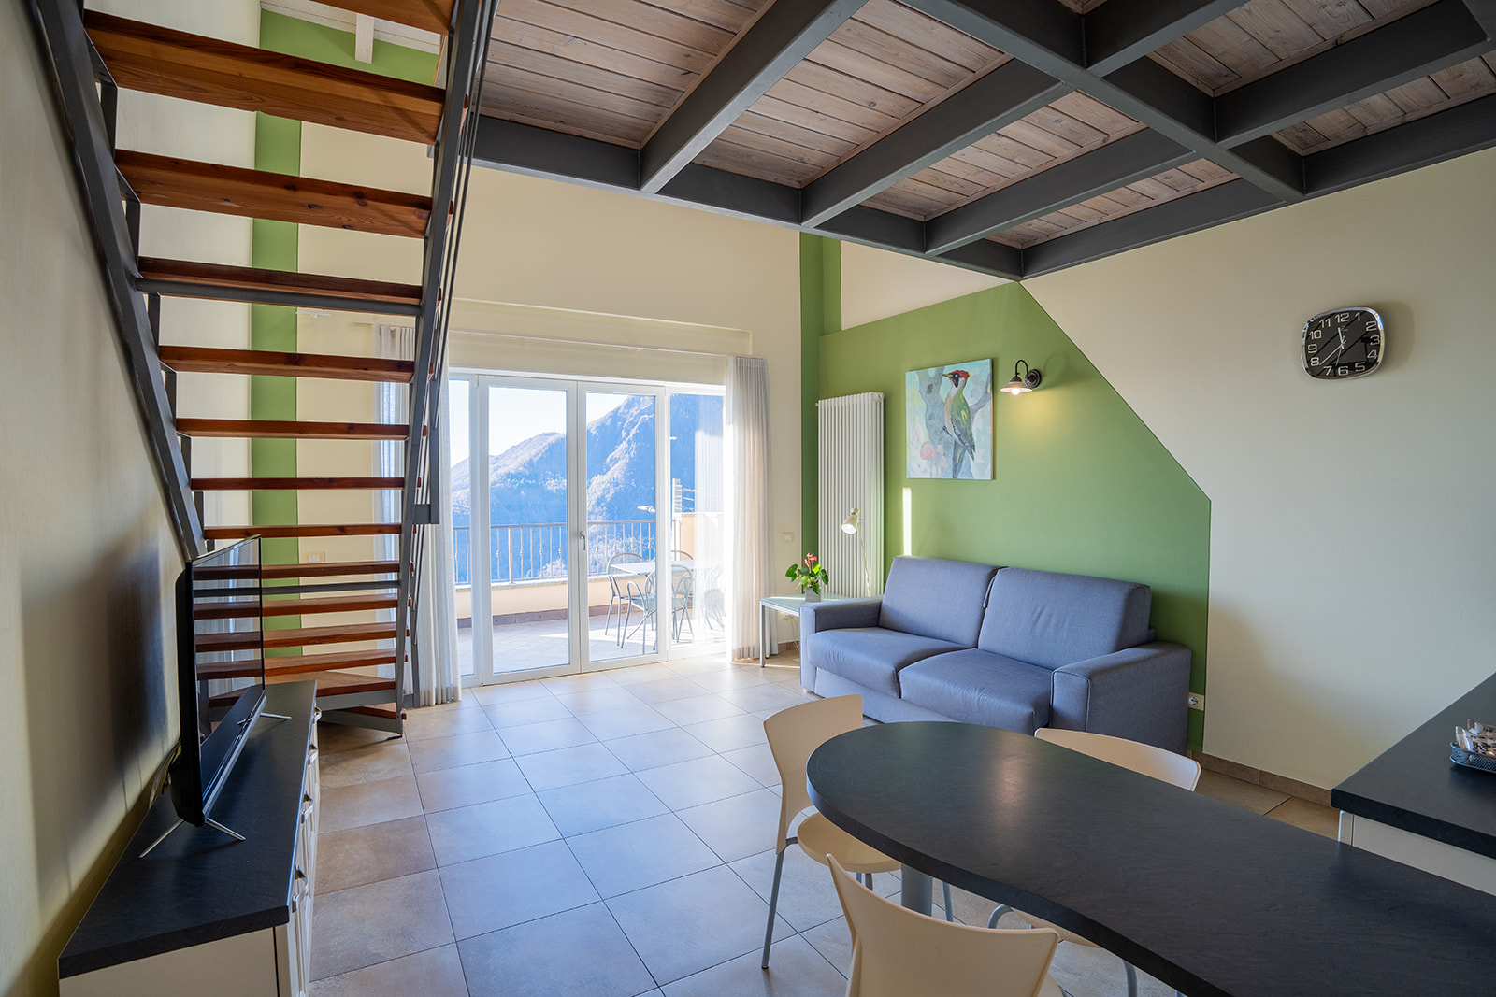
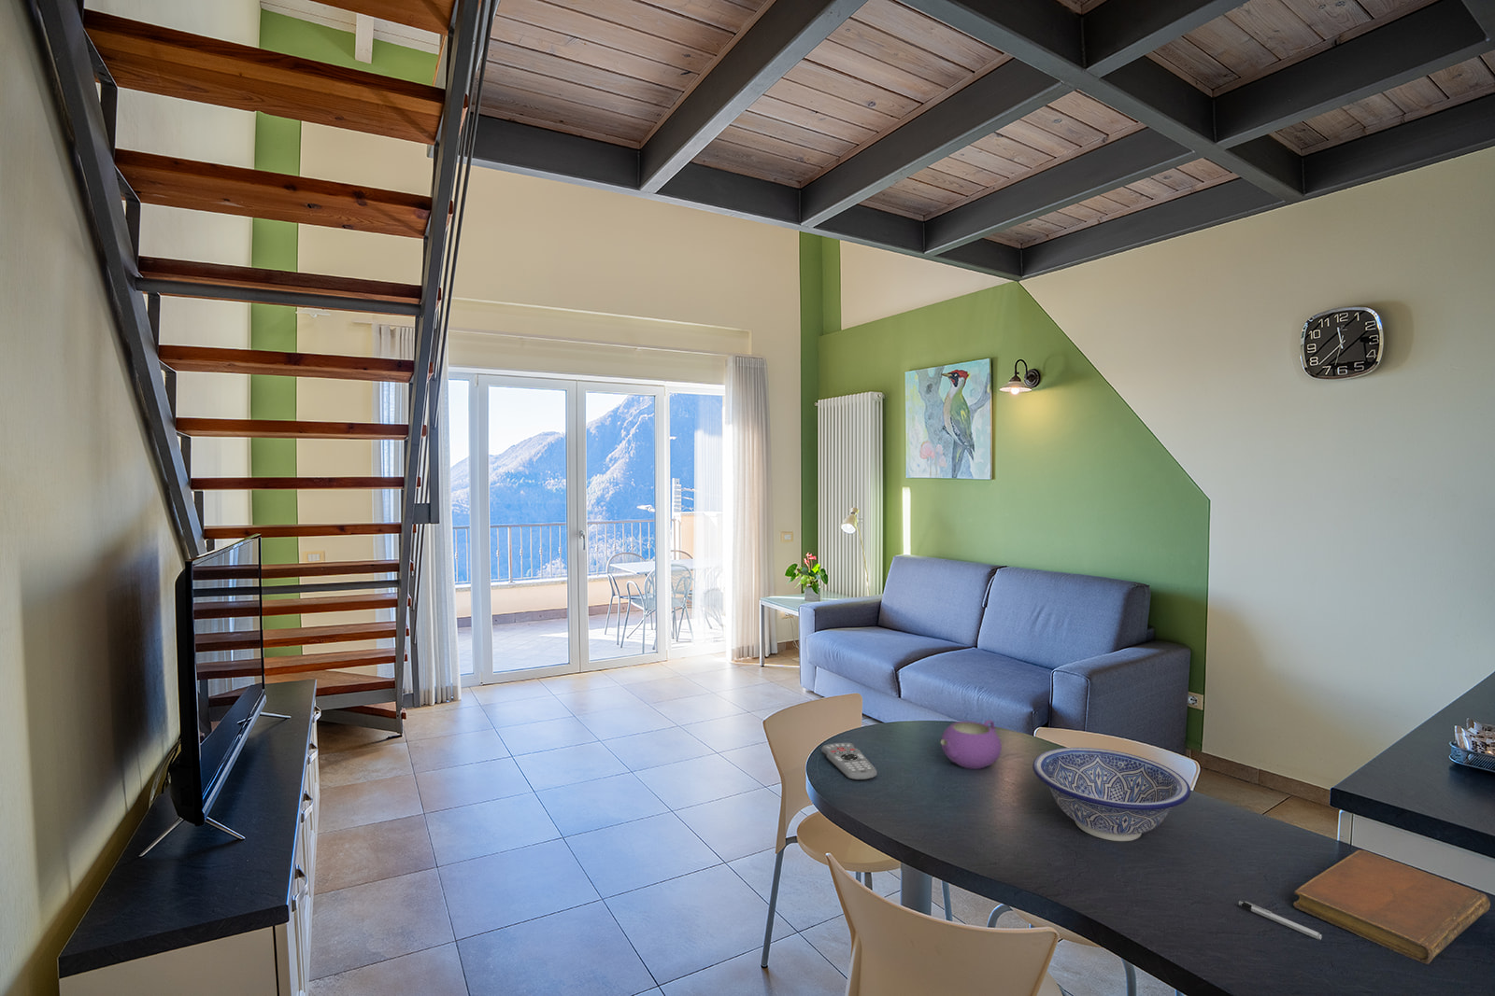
+ notebook (1390, 900)
+ decorative bowl (1107, 800)
+ remote control (850, 760)
+ pen (1278, 918)
+ teapot (969, 746)
